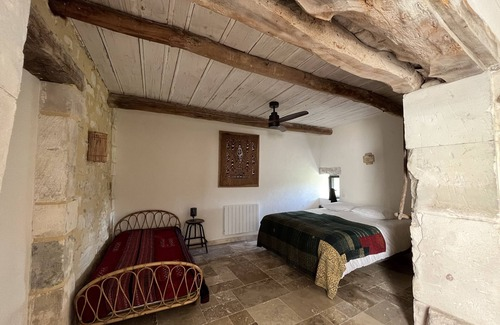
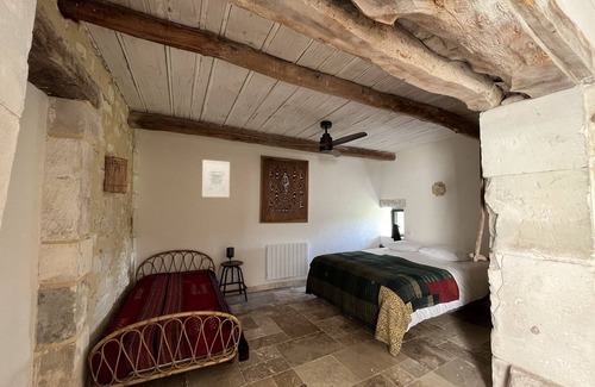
+ wall art (215, 179)
